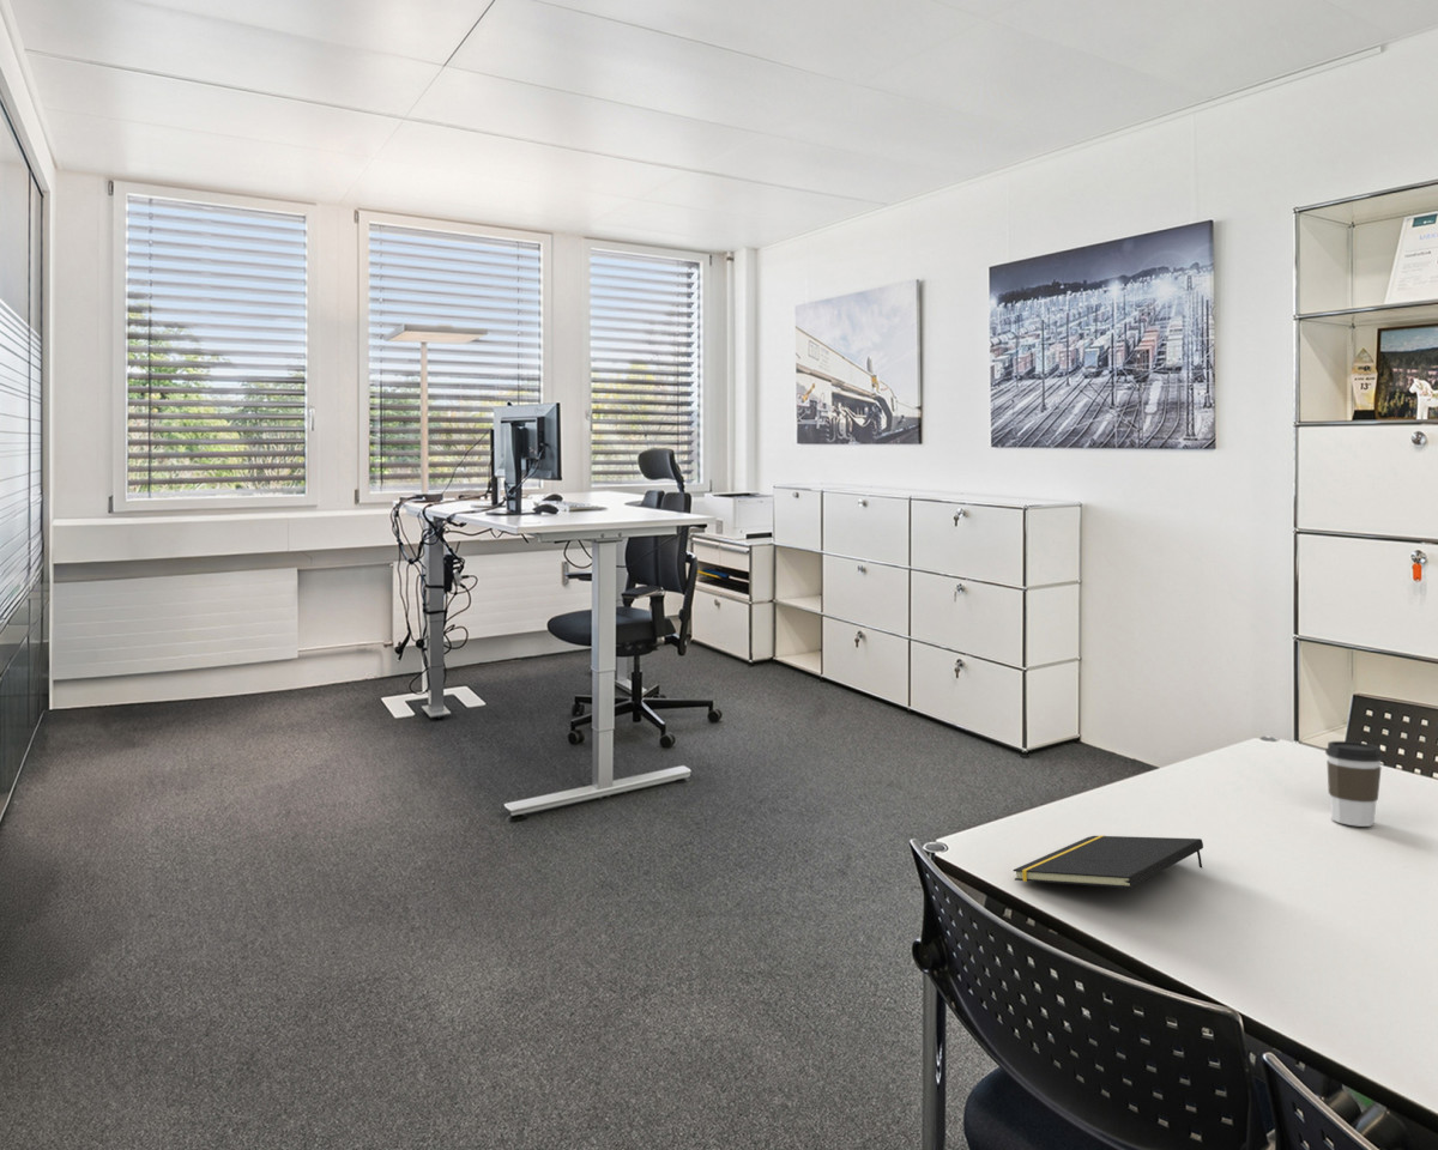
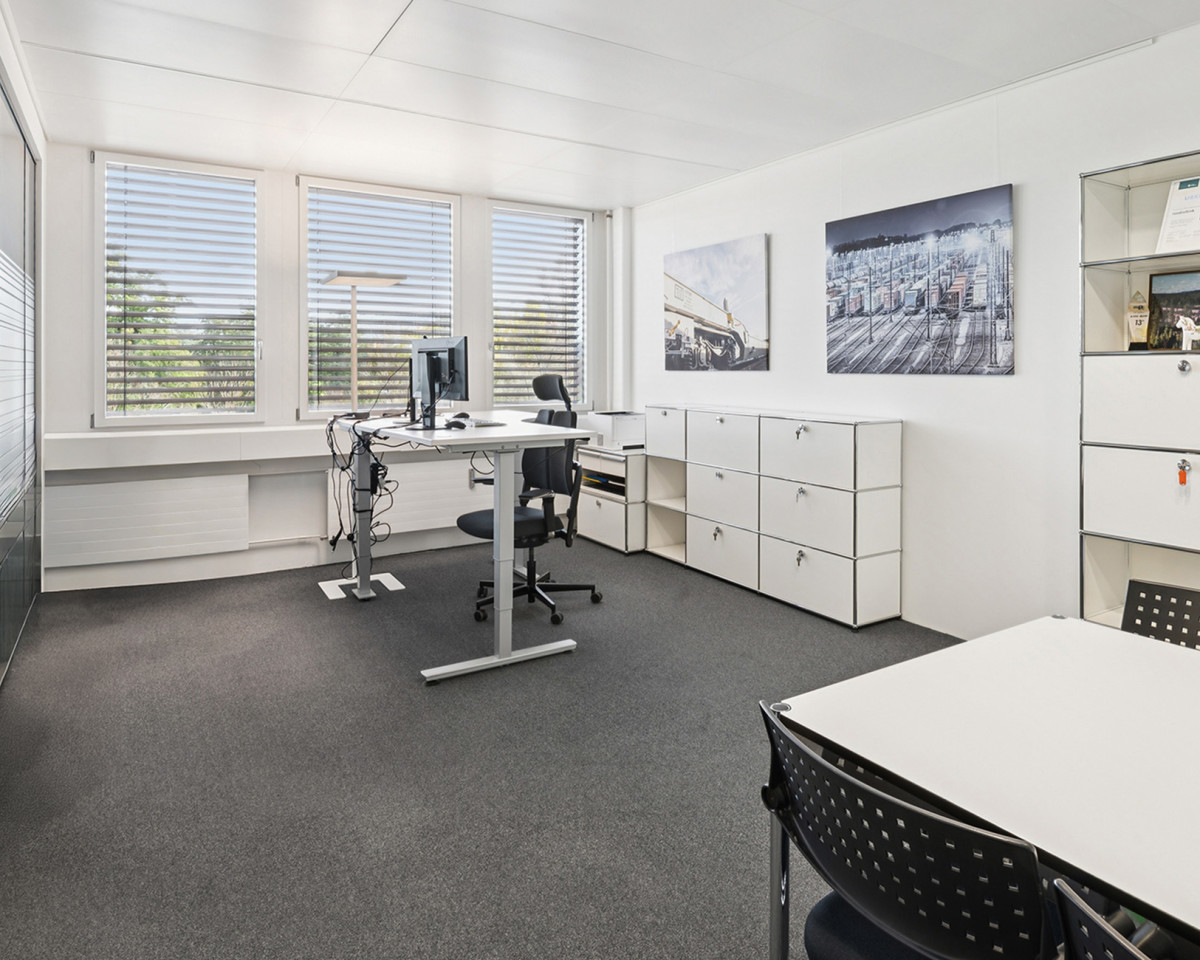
- coffee cup (1353, 782)
- notepad (1108, 859)
